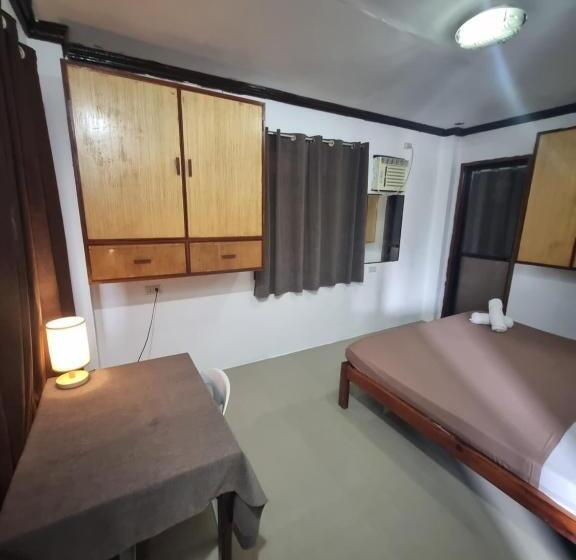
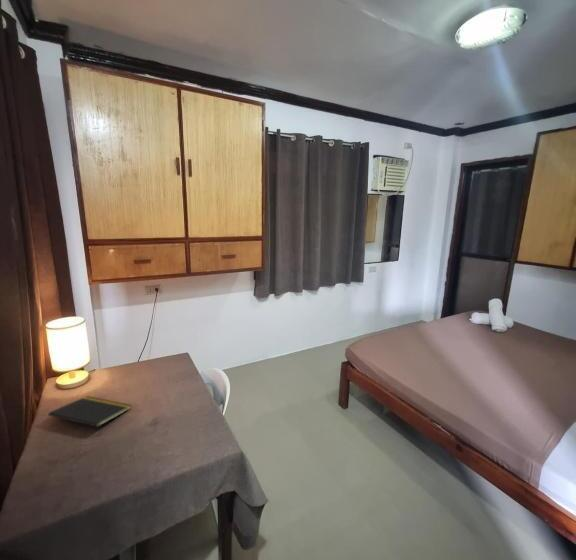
+ notepad (91, 410)
